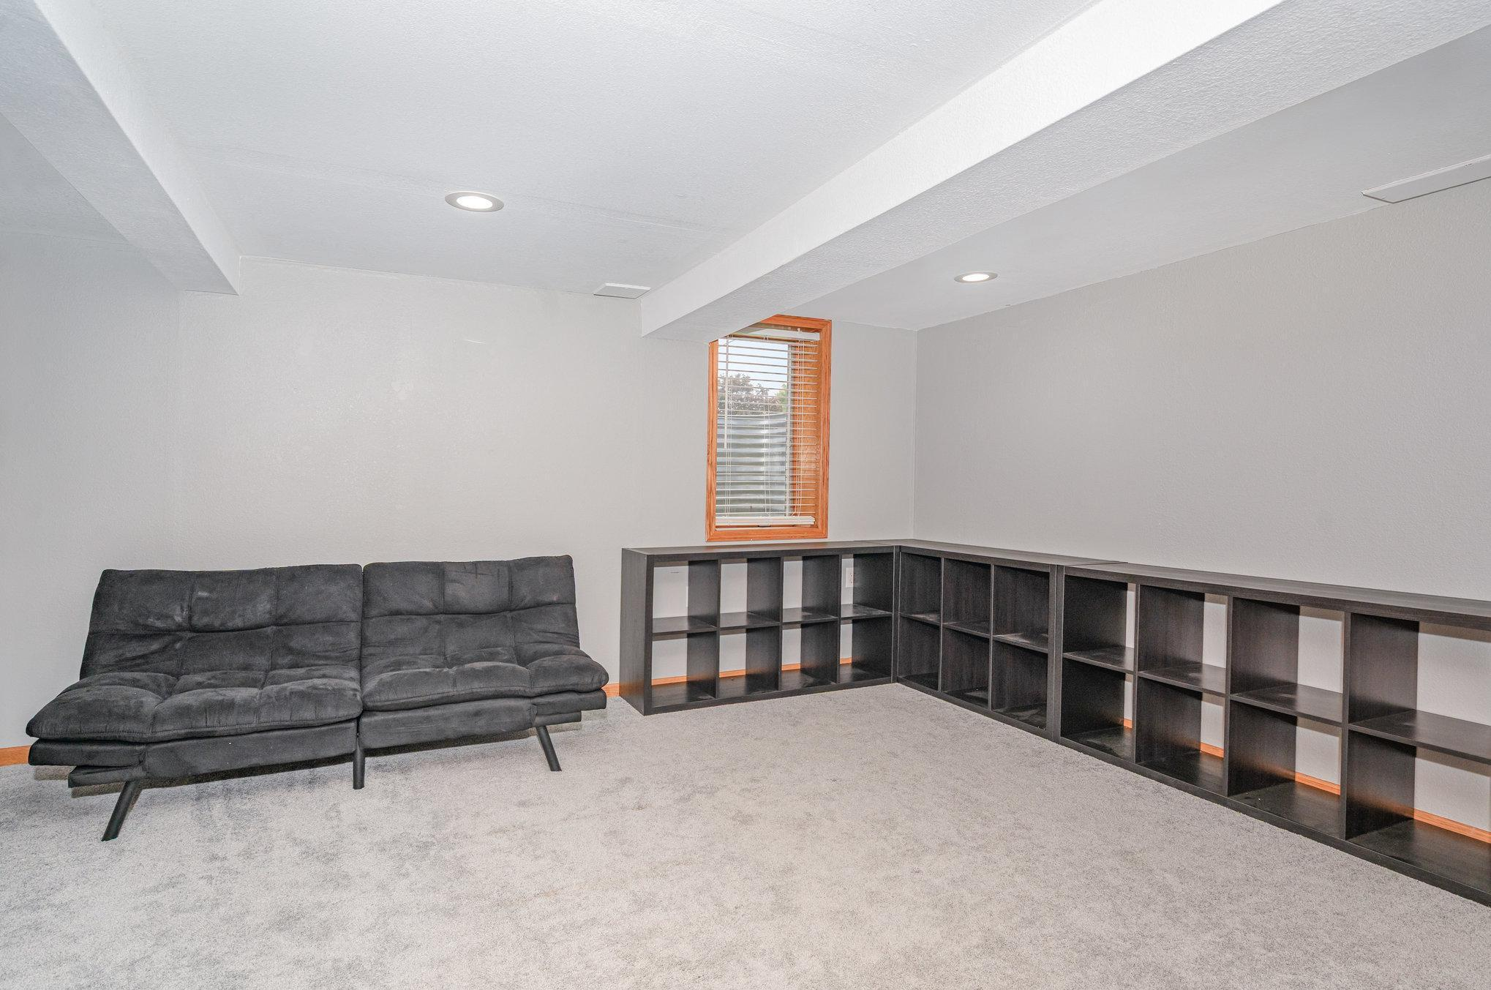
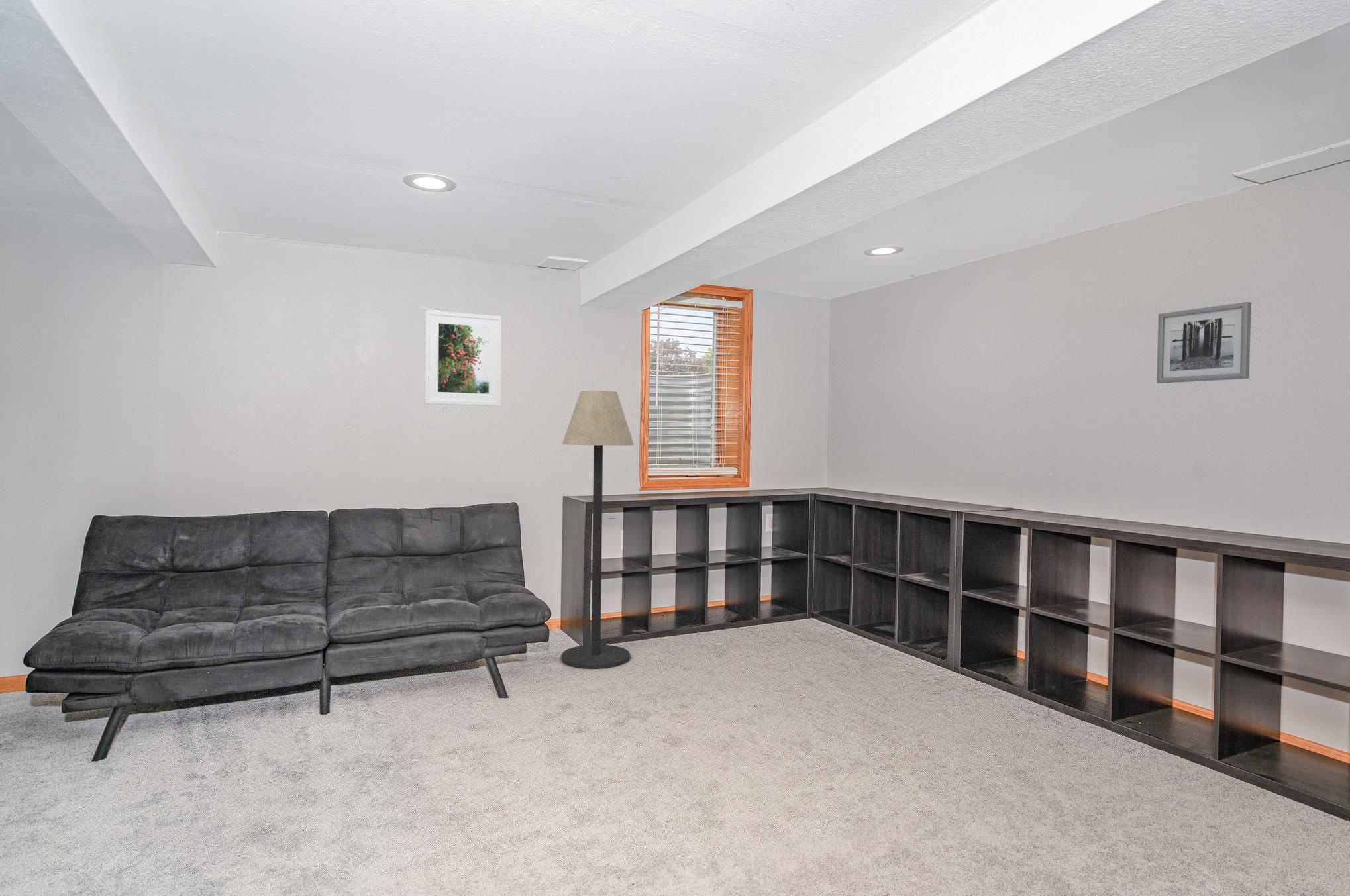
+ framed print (463, 359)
+ floor lamp (597, 525)
+ wall art (1201, 344)
